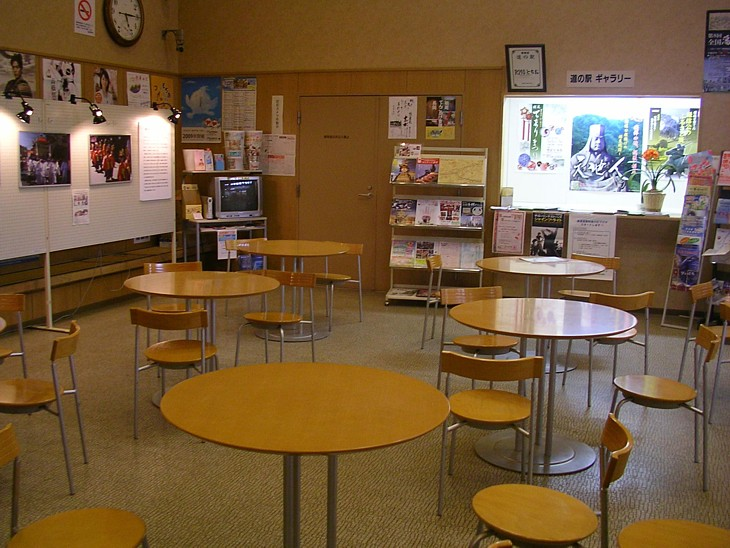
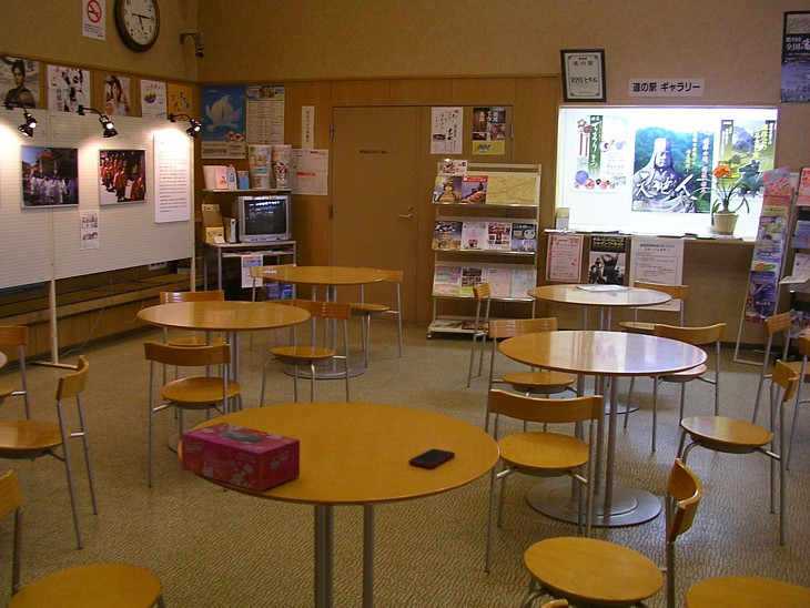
+ cell phone (432, 457)
+ tissue box (240, 455)
